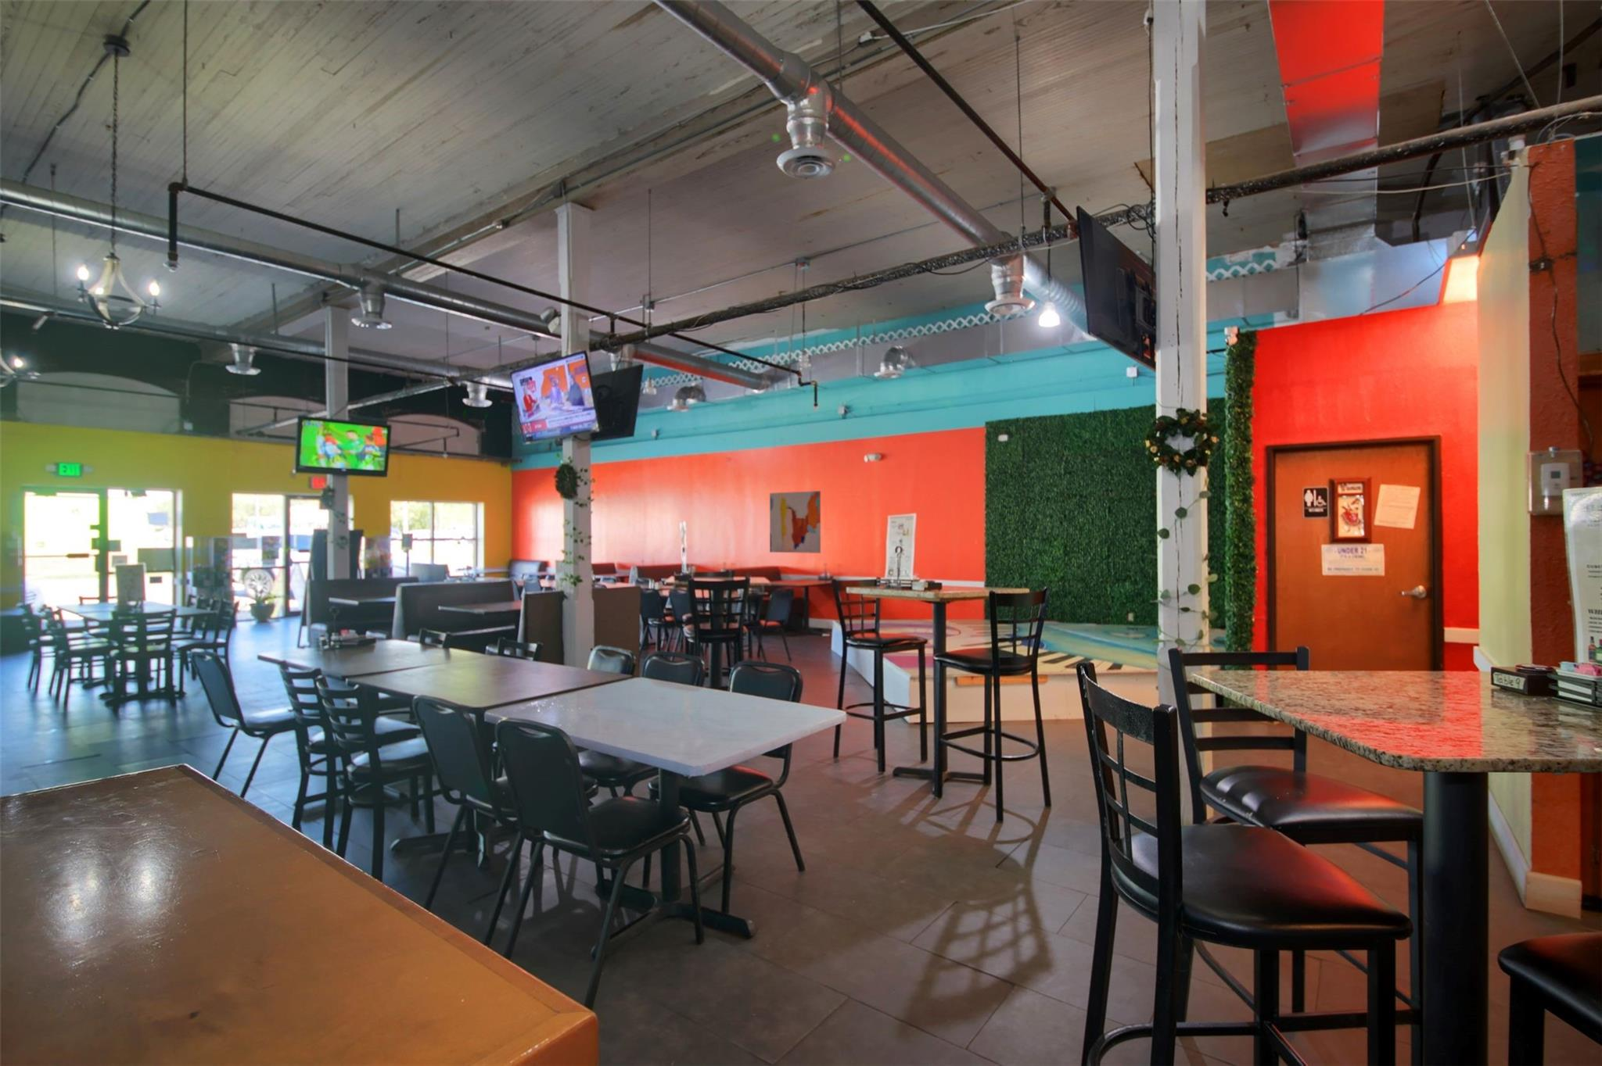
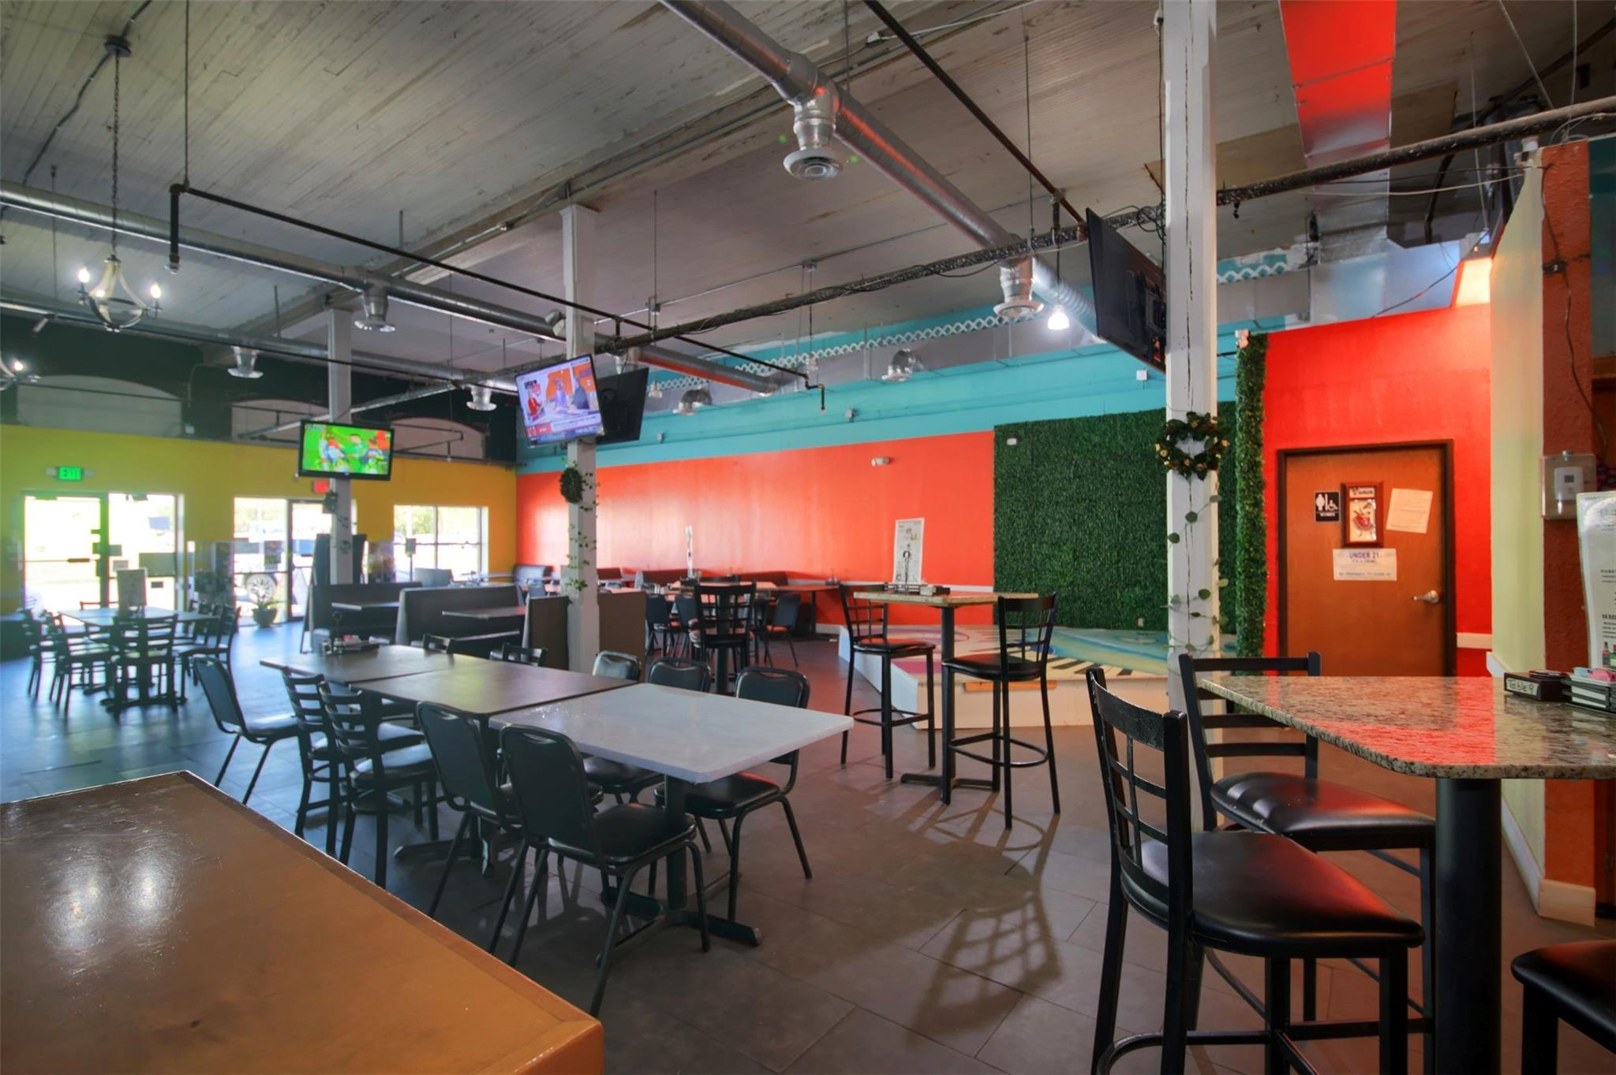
- wall art (794, 522)
